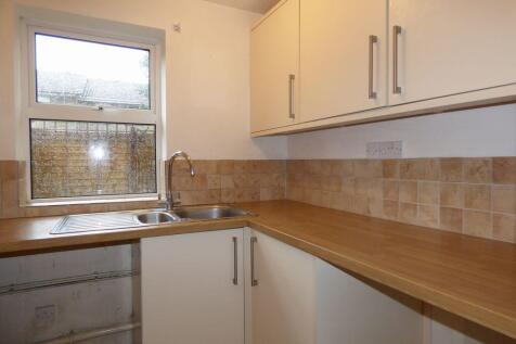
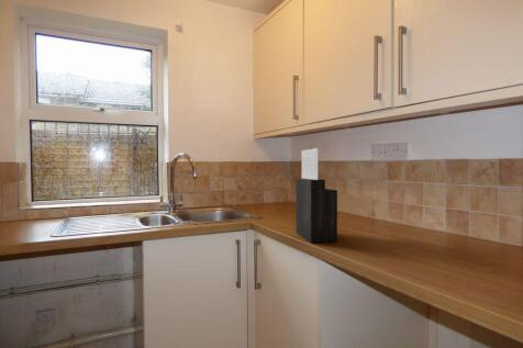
+ knife block (318, 193)
